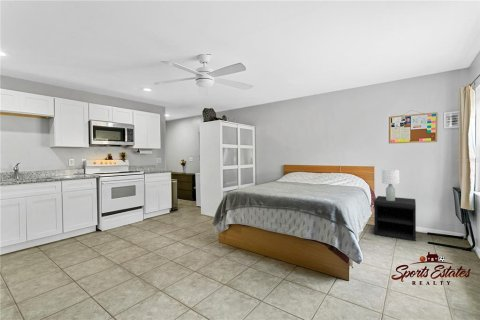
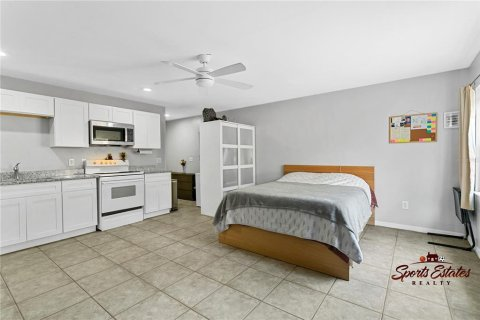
- lamp (390, 184)
- nightstand (394, 216)
